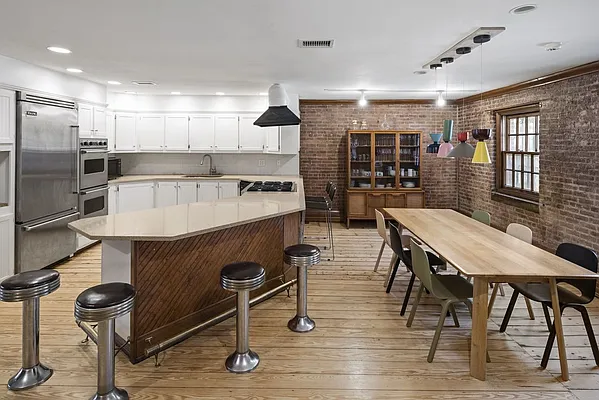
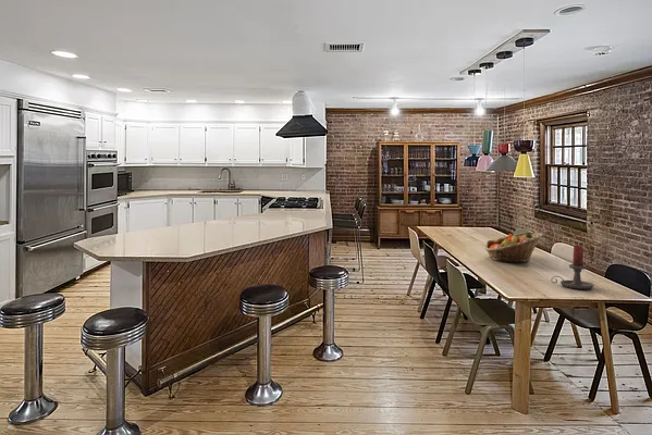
+ fruit basket (512, 246)
+ candle holder (573, 265)
